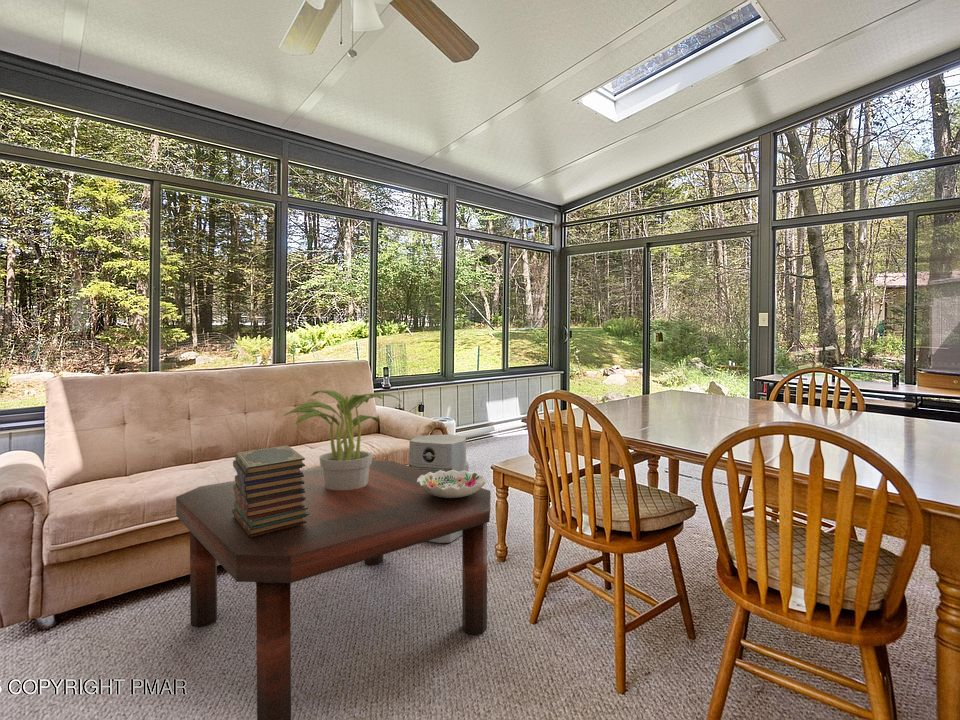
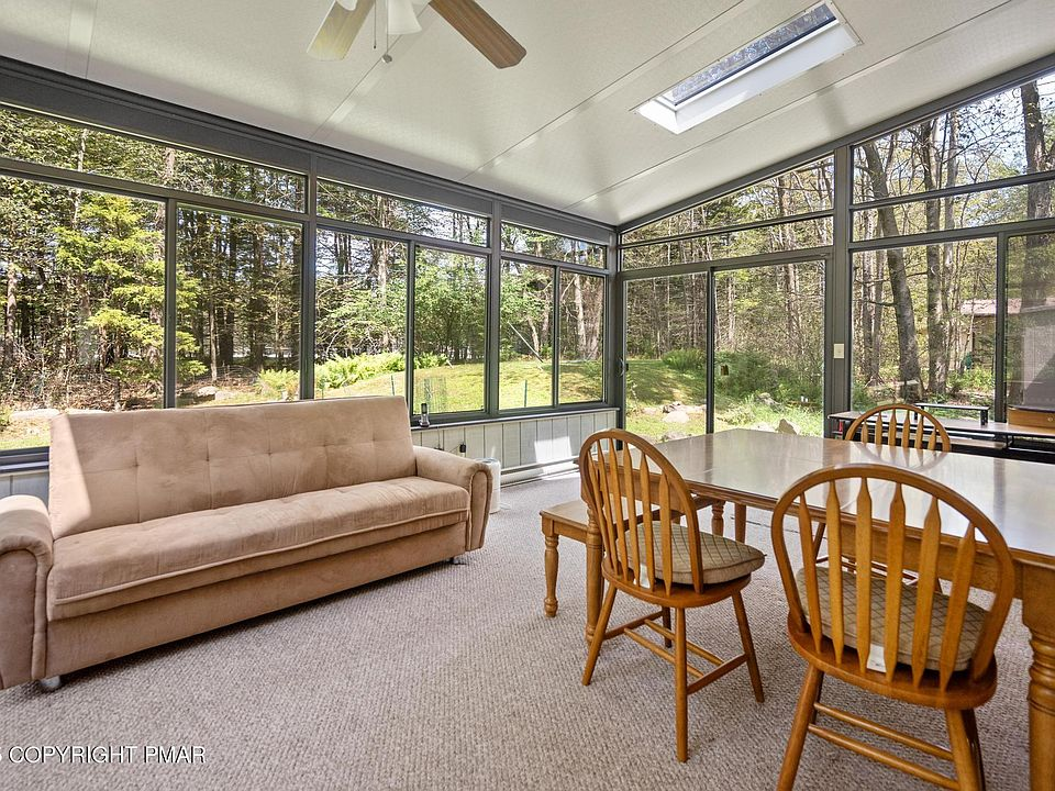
- potted plant (344, 437)
- book stack (271, 488)
- decorative bowl (451, 485)
- air purifier (435, 472)
- coffee table (337, 557)
